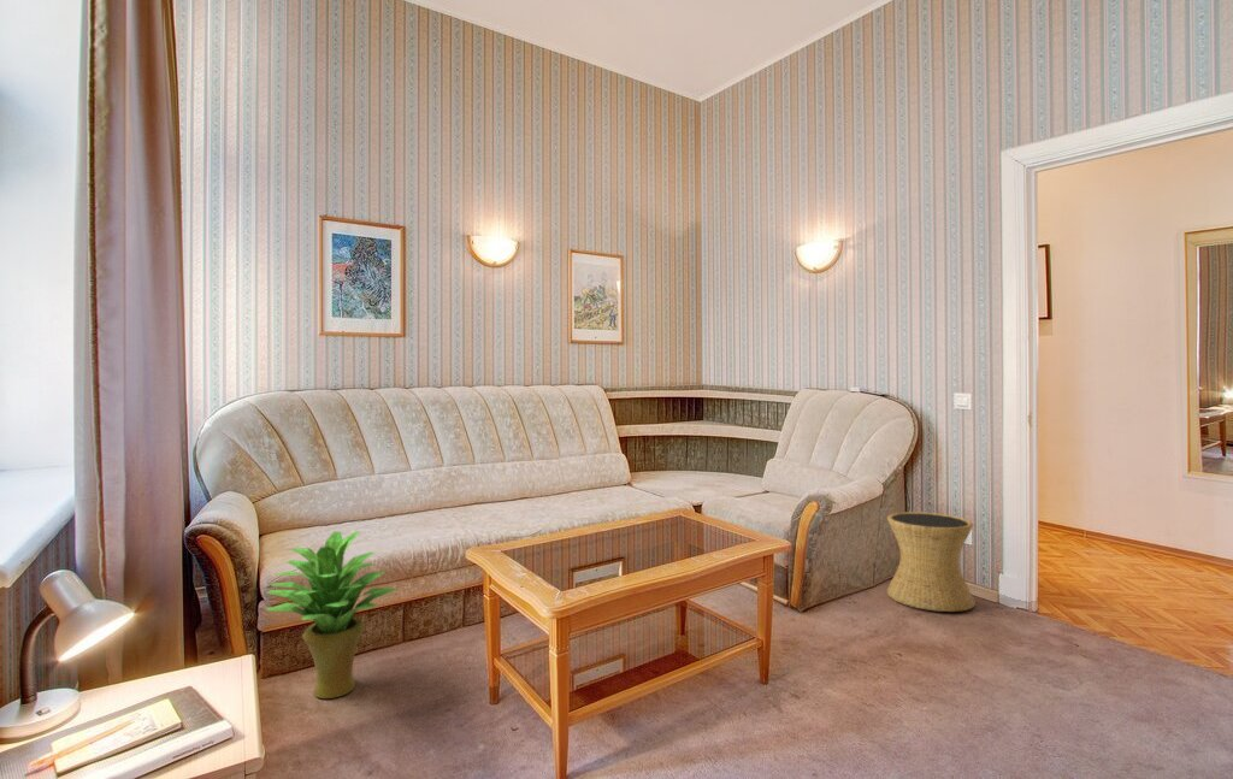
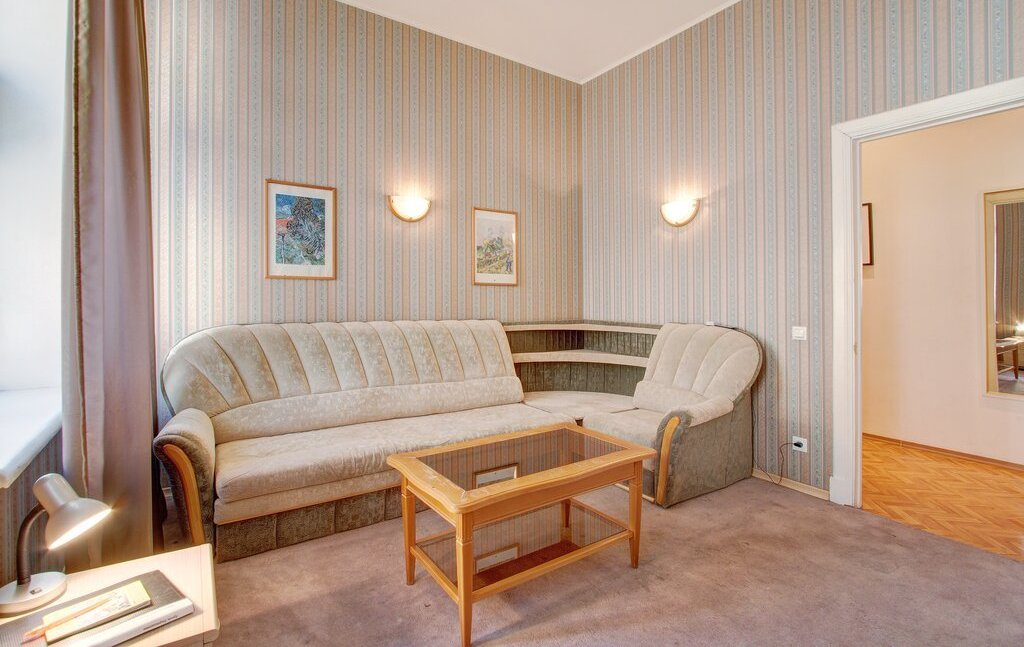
- side table (928, 559)
- potted plant (334, 610)
